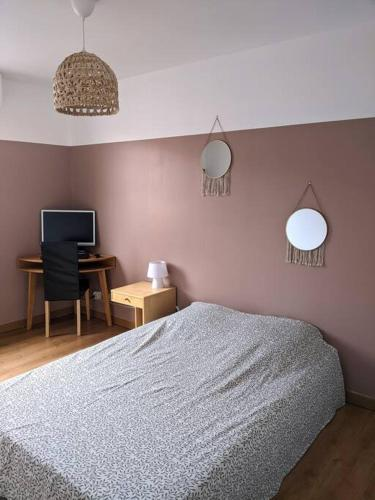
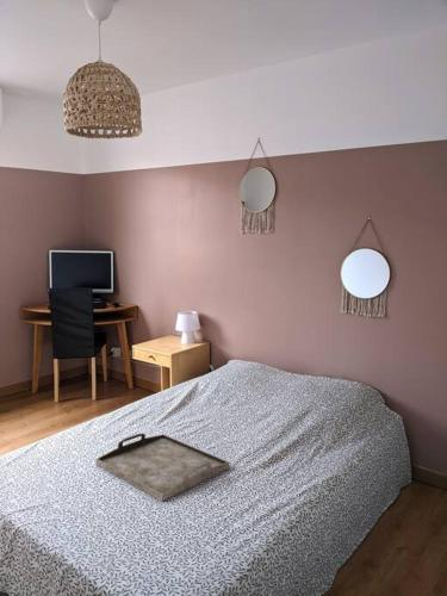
+ serving tray (162, 458)
